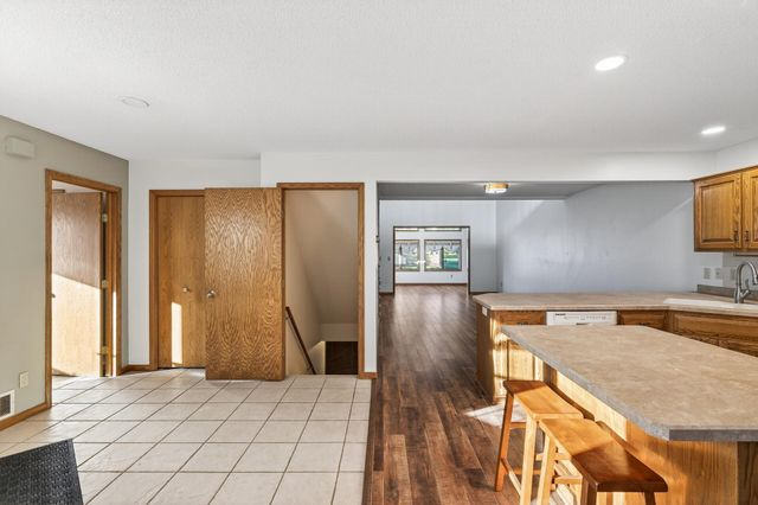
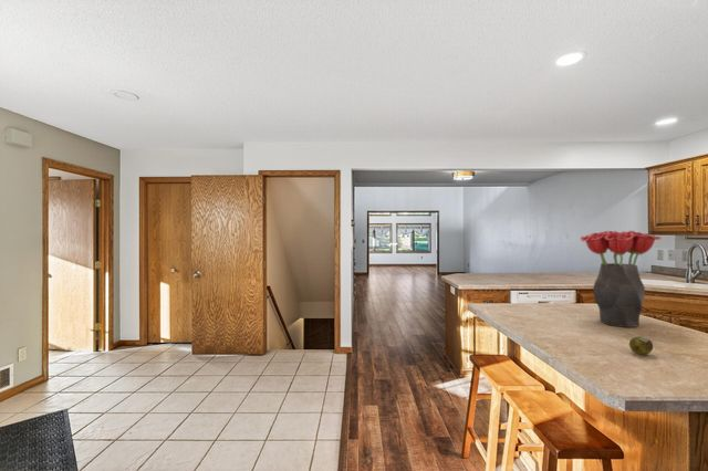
+ fruit (641, 345)
+ bouquet (618, 276)
